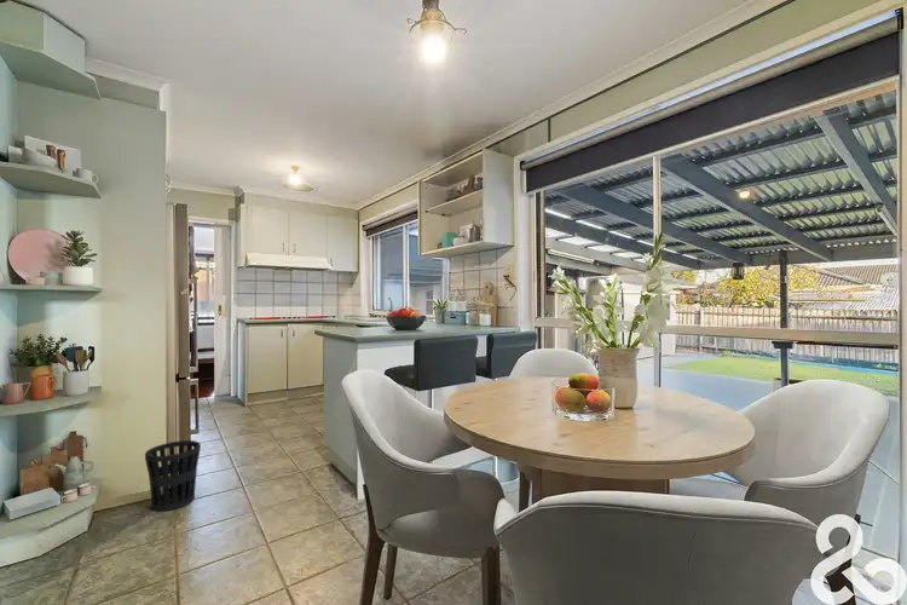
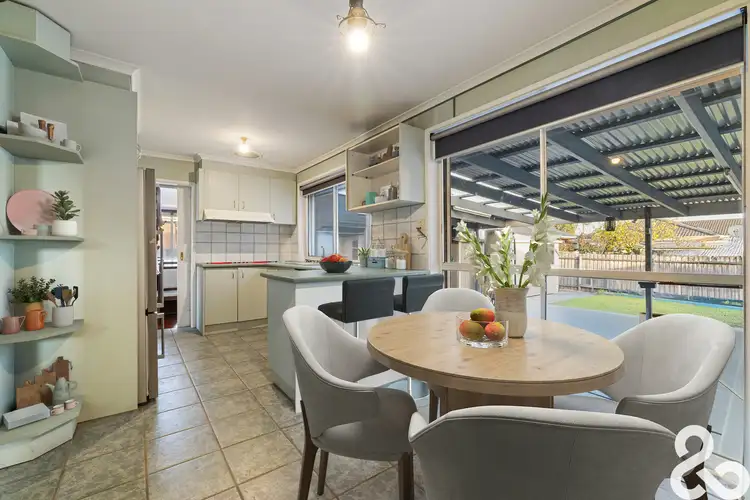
- wastebasket (173, 474)
